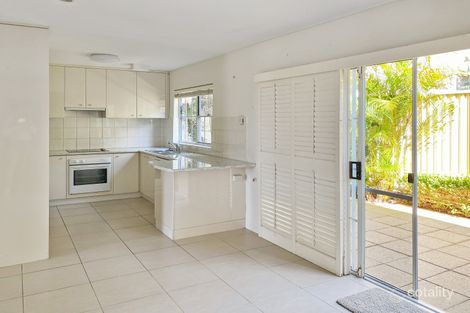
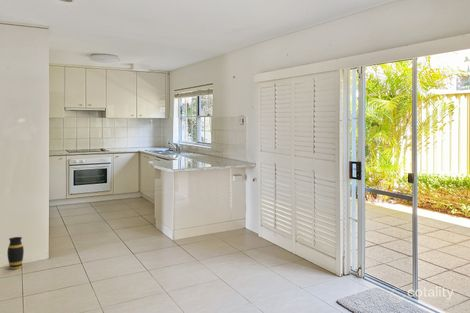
+ vase (15, 253)
